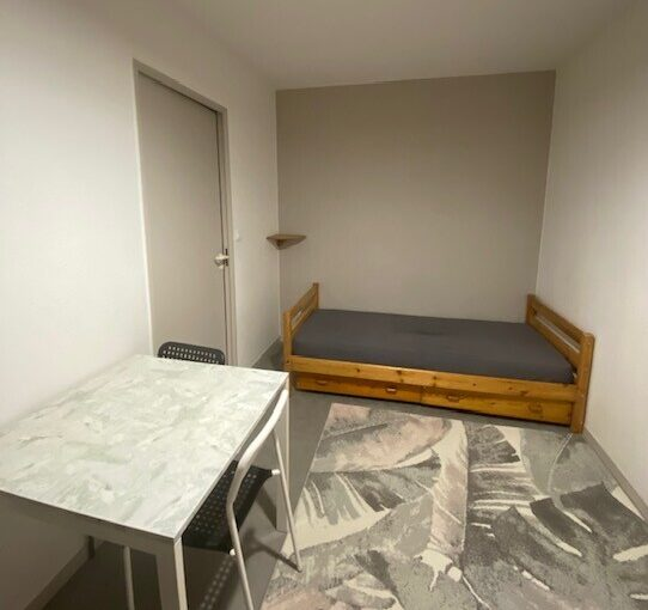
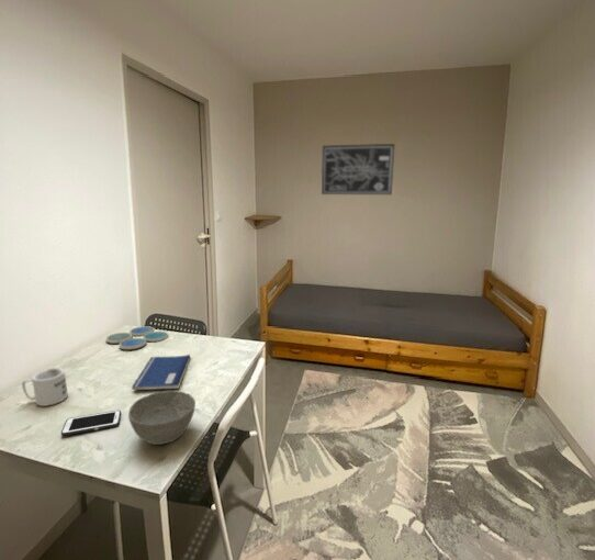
+ mug (44, 387)
+ wall art (357, 169)
+ bowl (164, 421)
+ drink coaster (137, 335)
+ cell phone (92, 422)
+ paperback book (164, 370)
